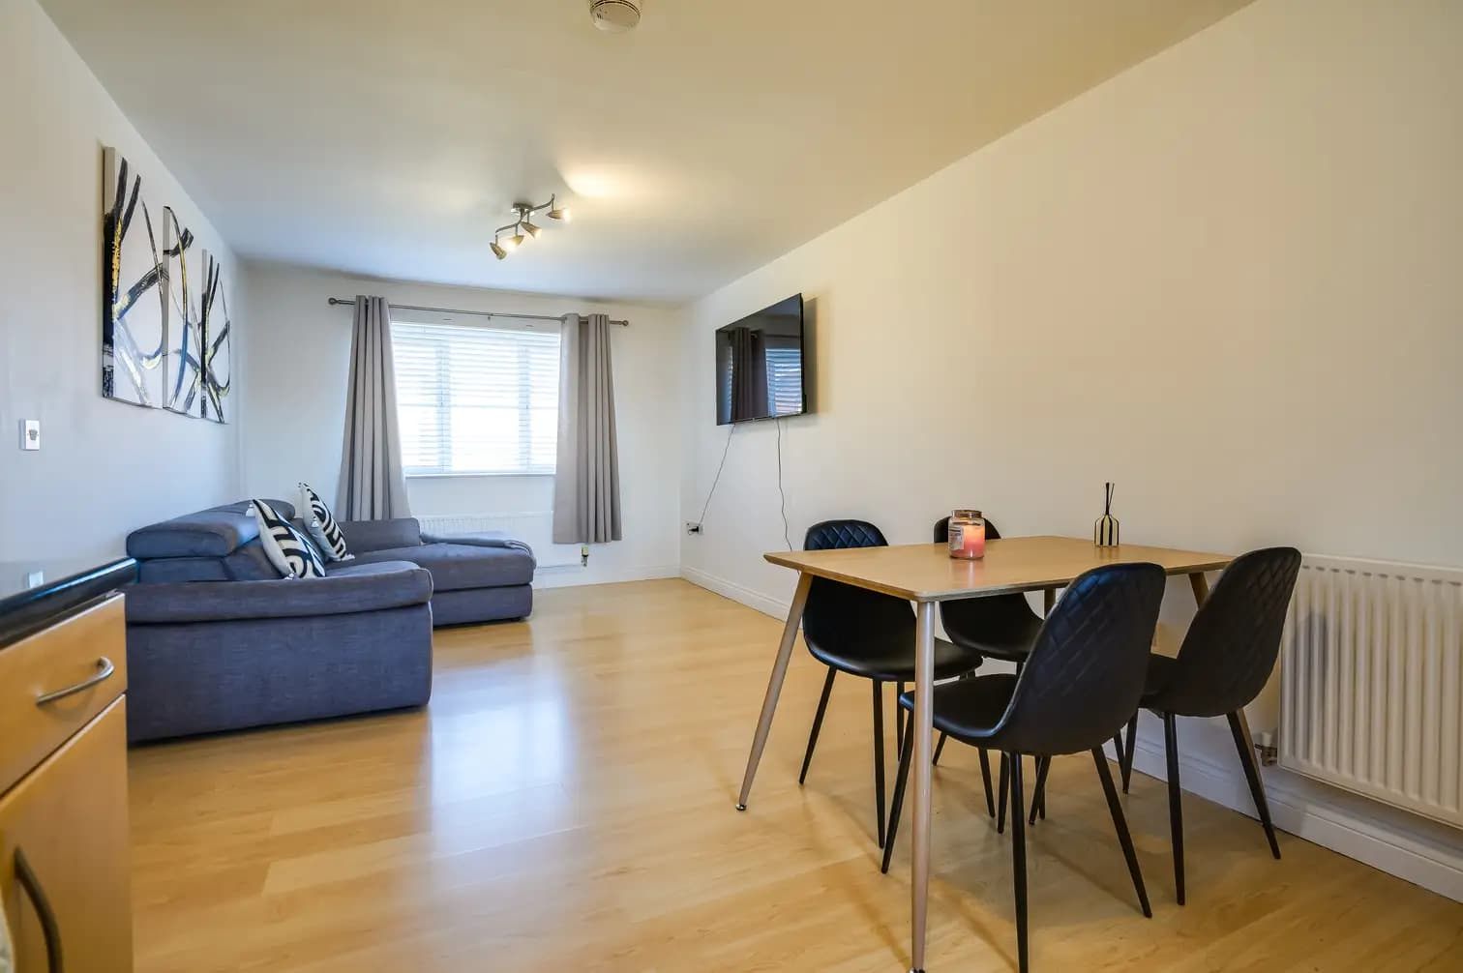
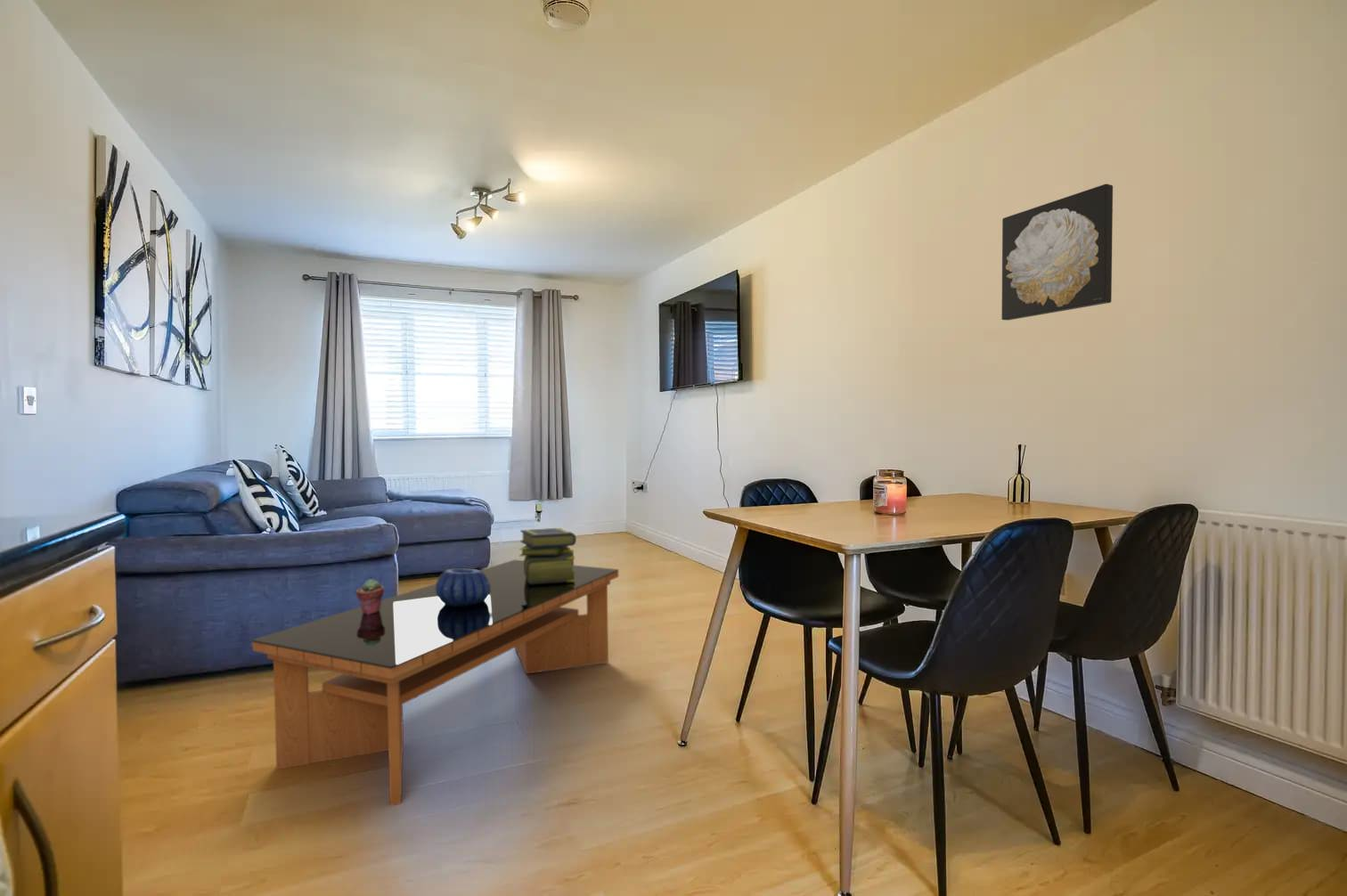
+ decorative bowl (463, 585)
+ coffee table (471, 651)
+ stack of books (546, 553)
+ potted succulent (370, 594)
+ wall art (1053, 257)
